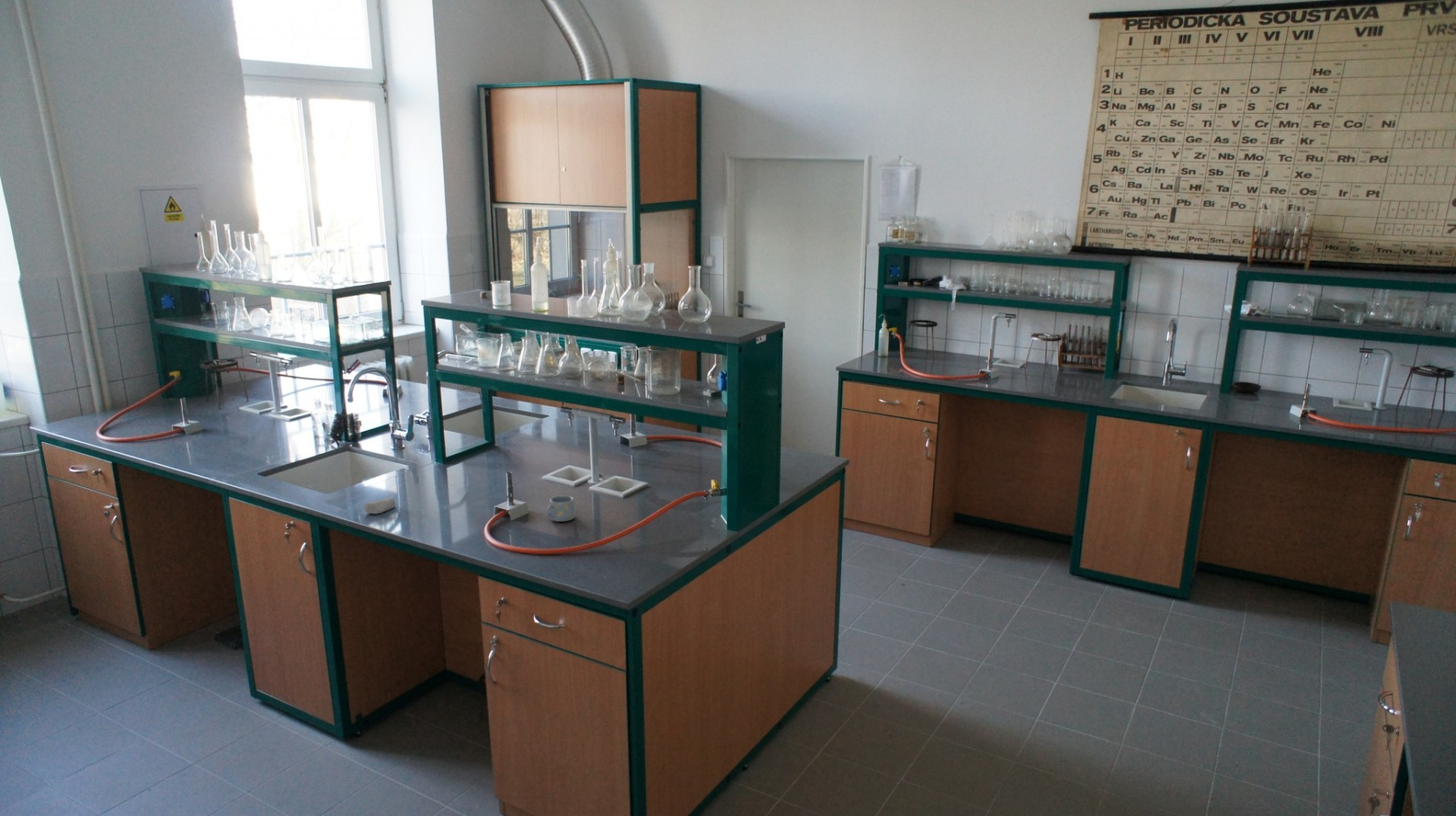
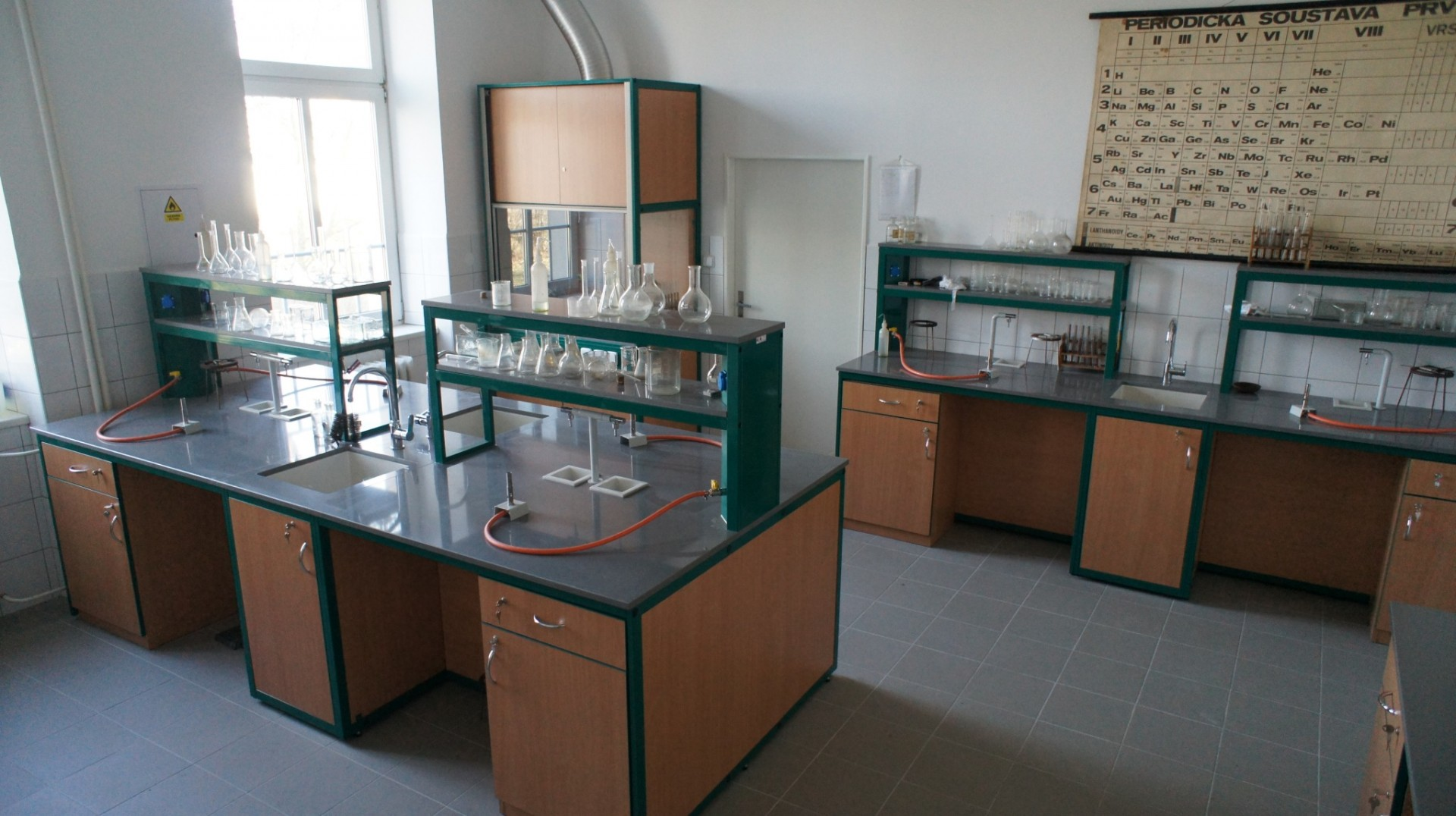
- soap bar (381, 504)
- mug (558, 510)
